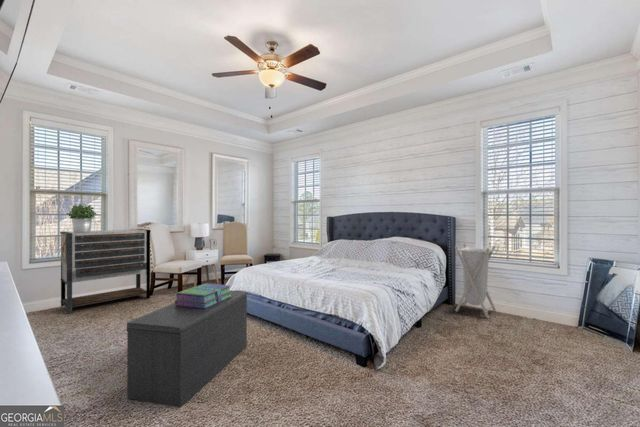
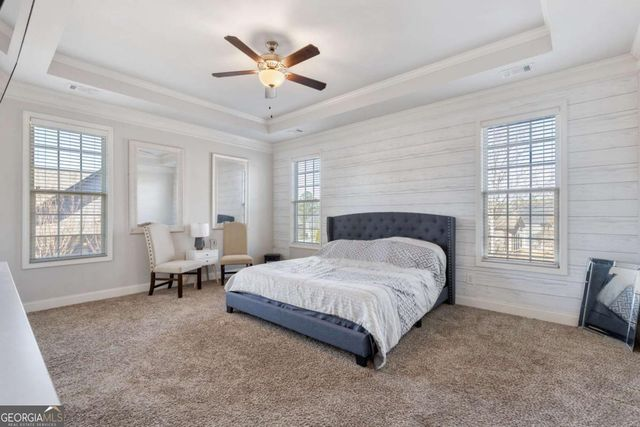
- potted plant (81, 218)
- stack of books (204, 294)
- dresser (108, 266)
- bench (196, 336)
- laundry hamper (475, 278)
